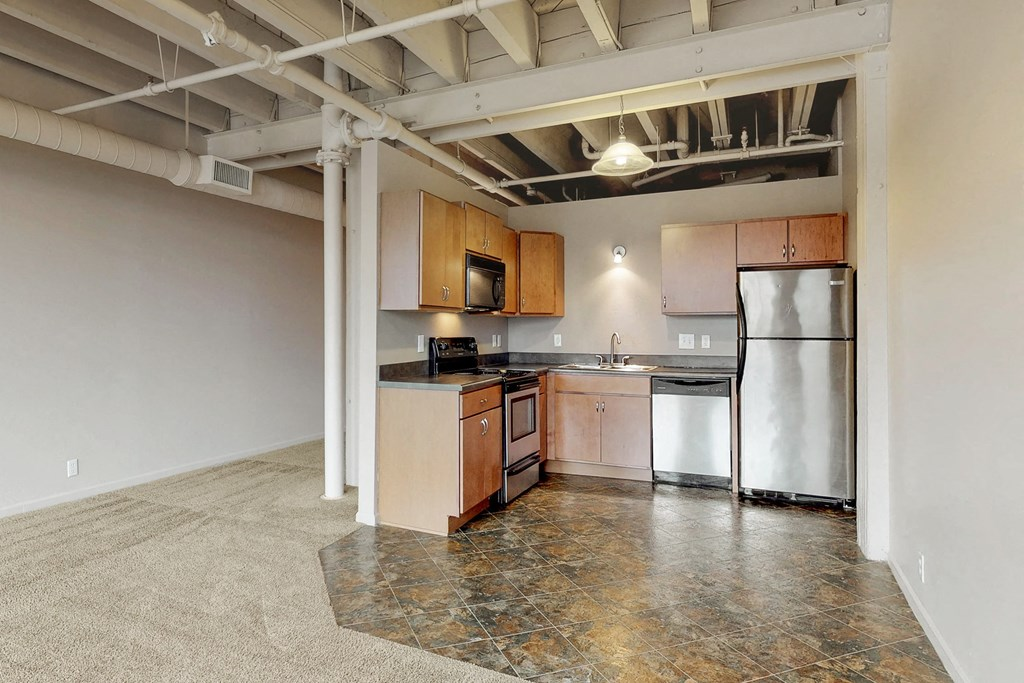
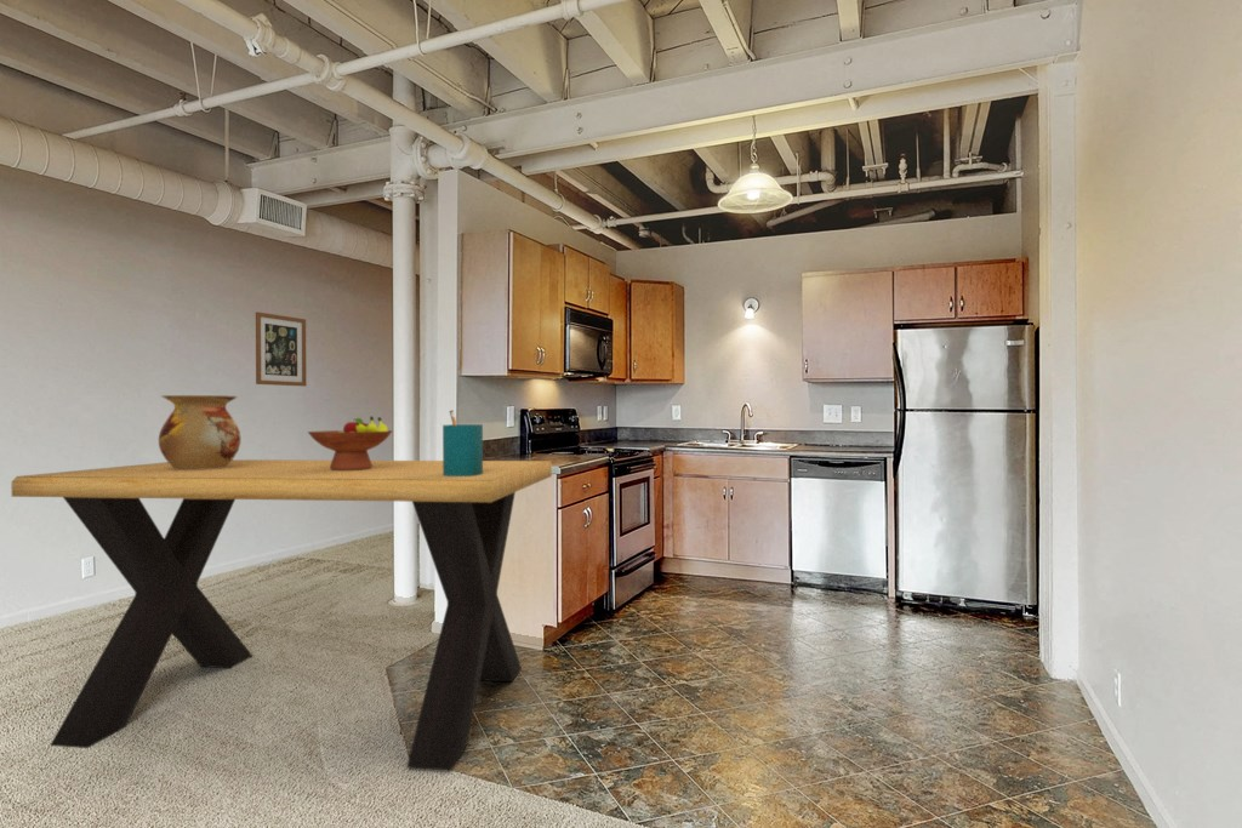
+ wall art (281, 350)
+ vase (200, 432)
+ fruit bowl (351, 441)
+ dining table (314, 499)
